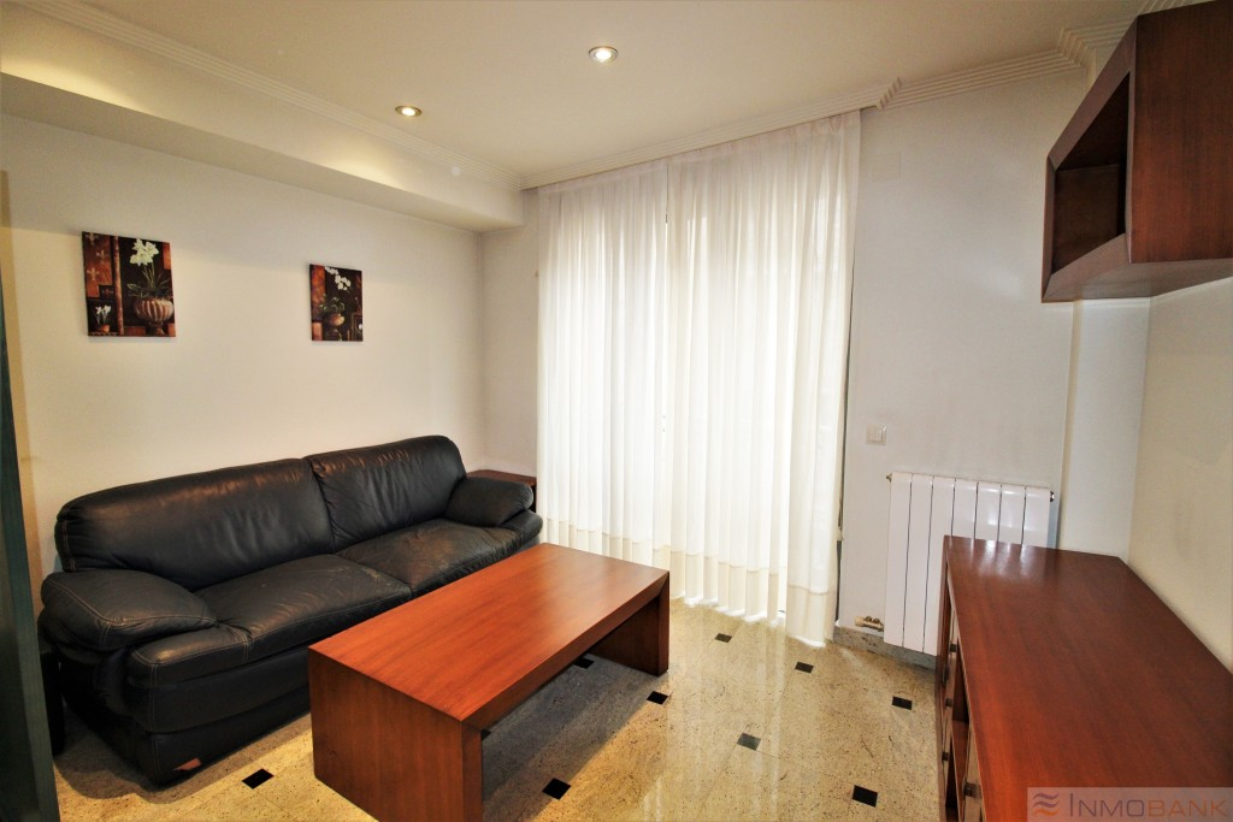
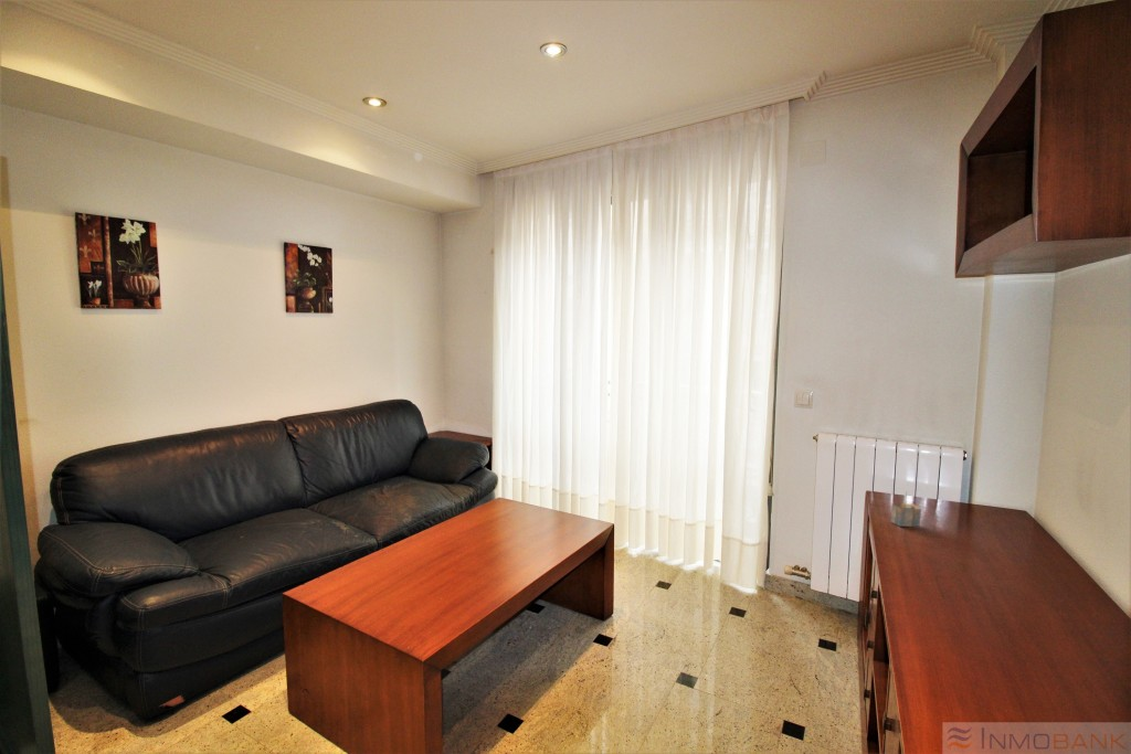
+ architectural model (906, 507)
